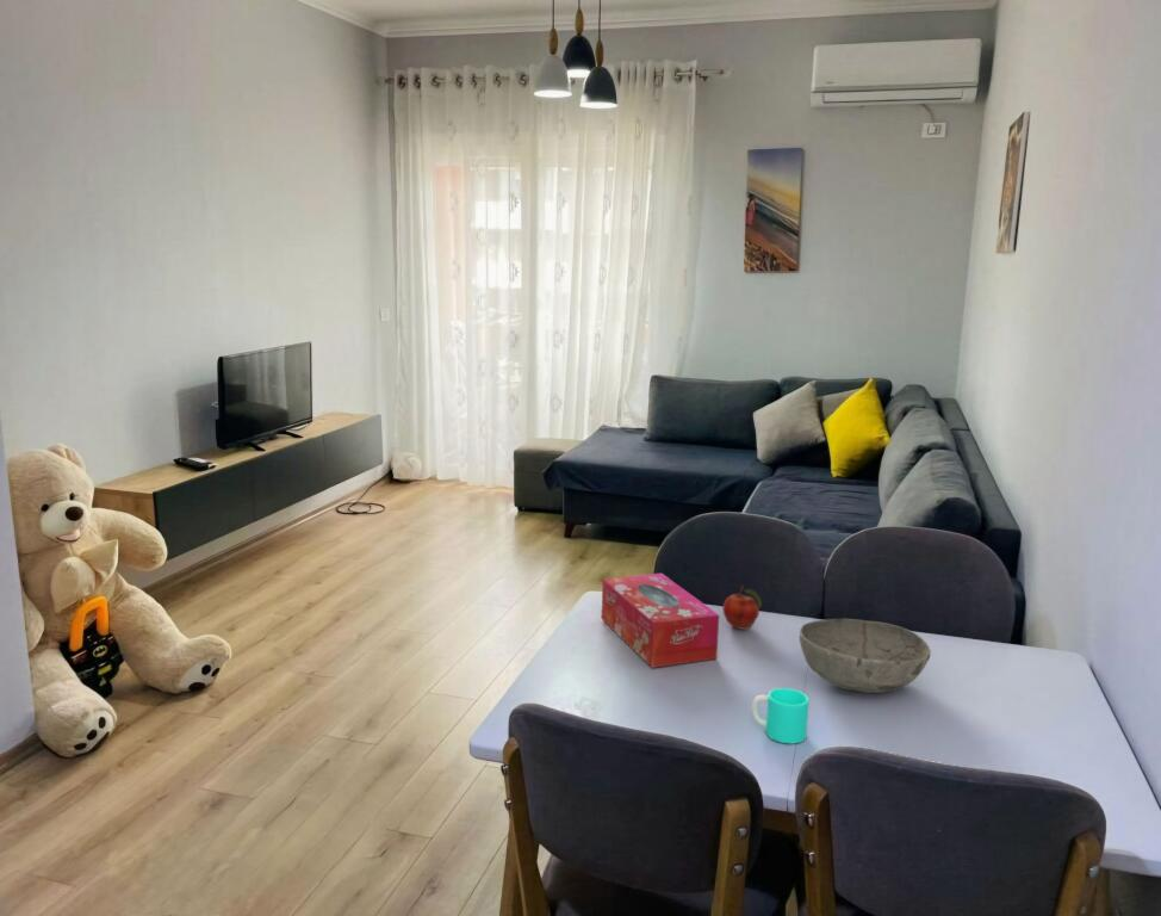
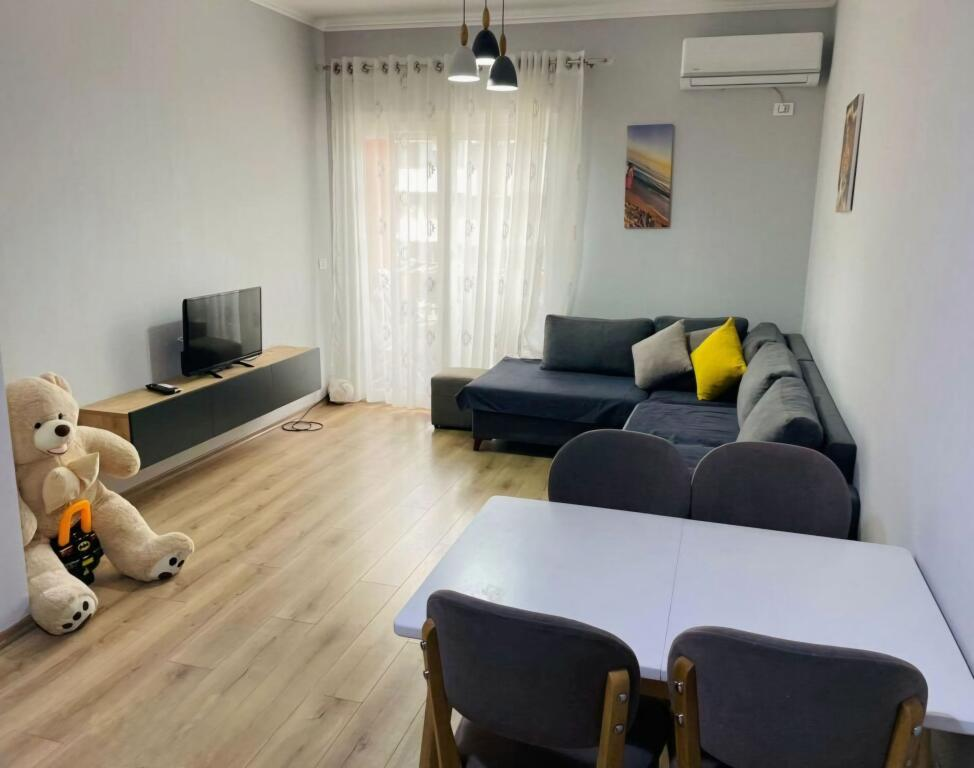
- cup (778, 713)
- fruit (743, 607)
- tissue box (657, 617)
- bowl (862, 660)
